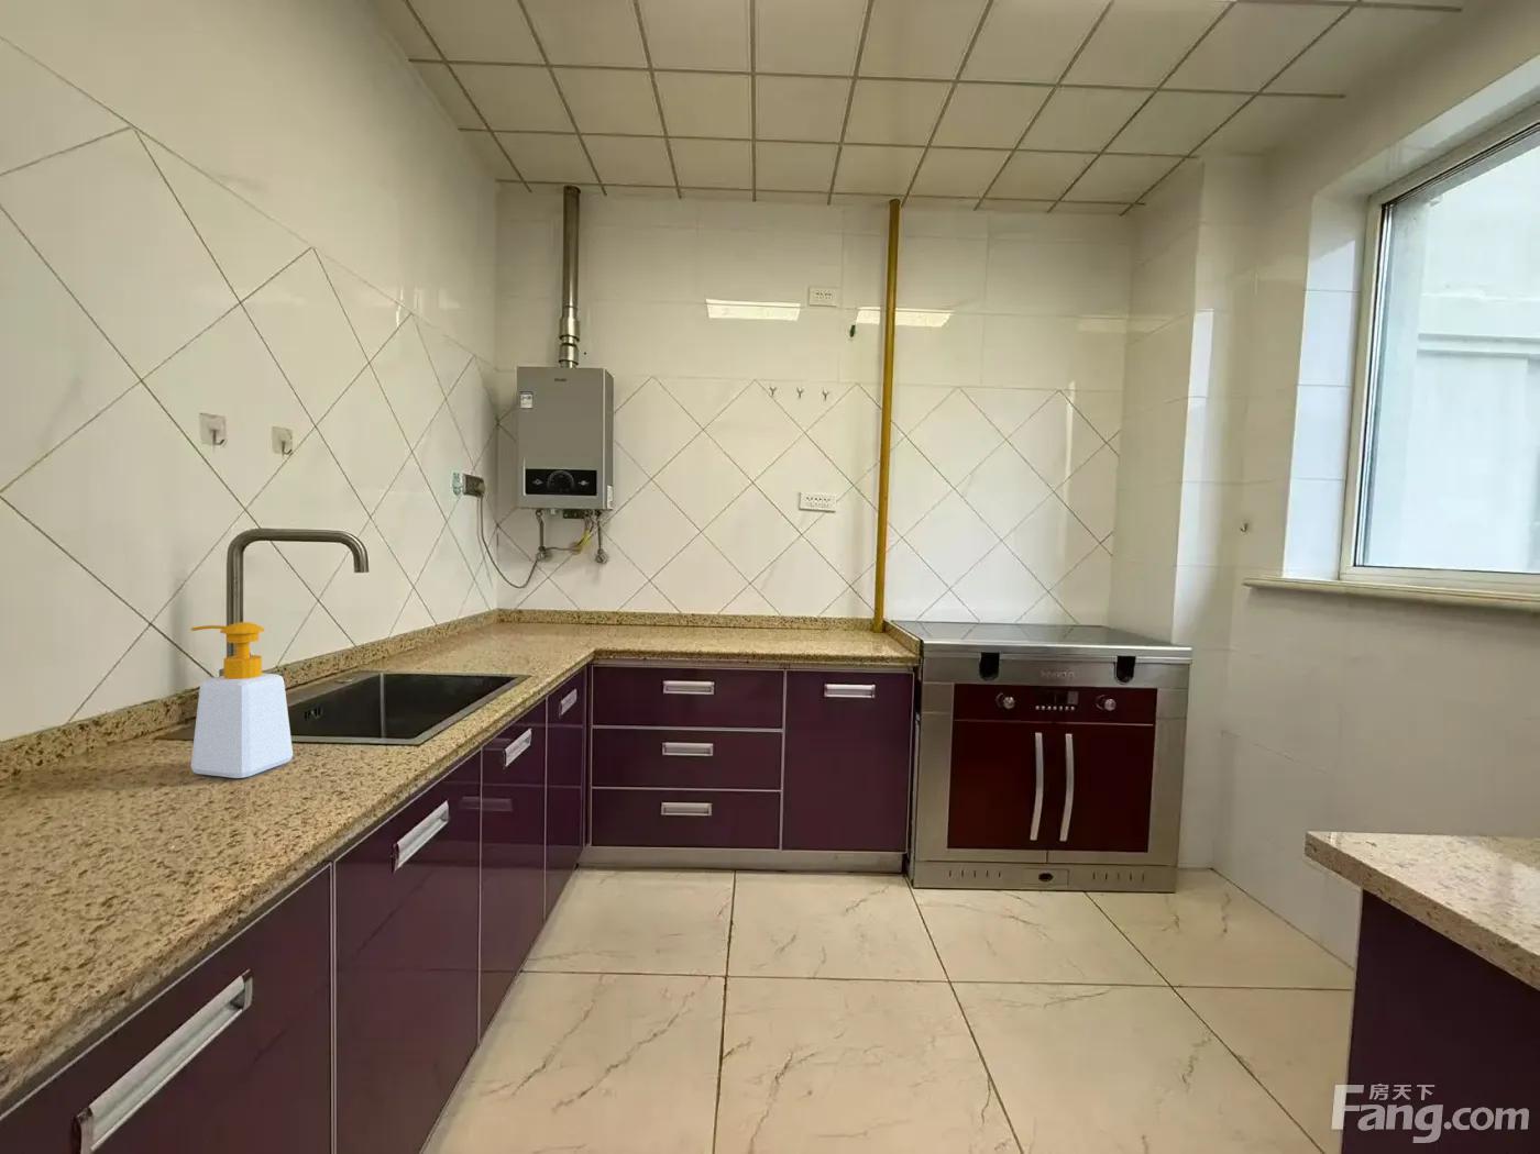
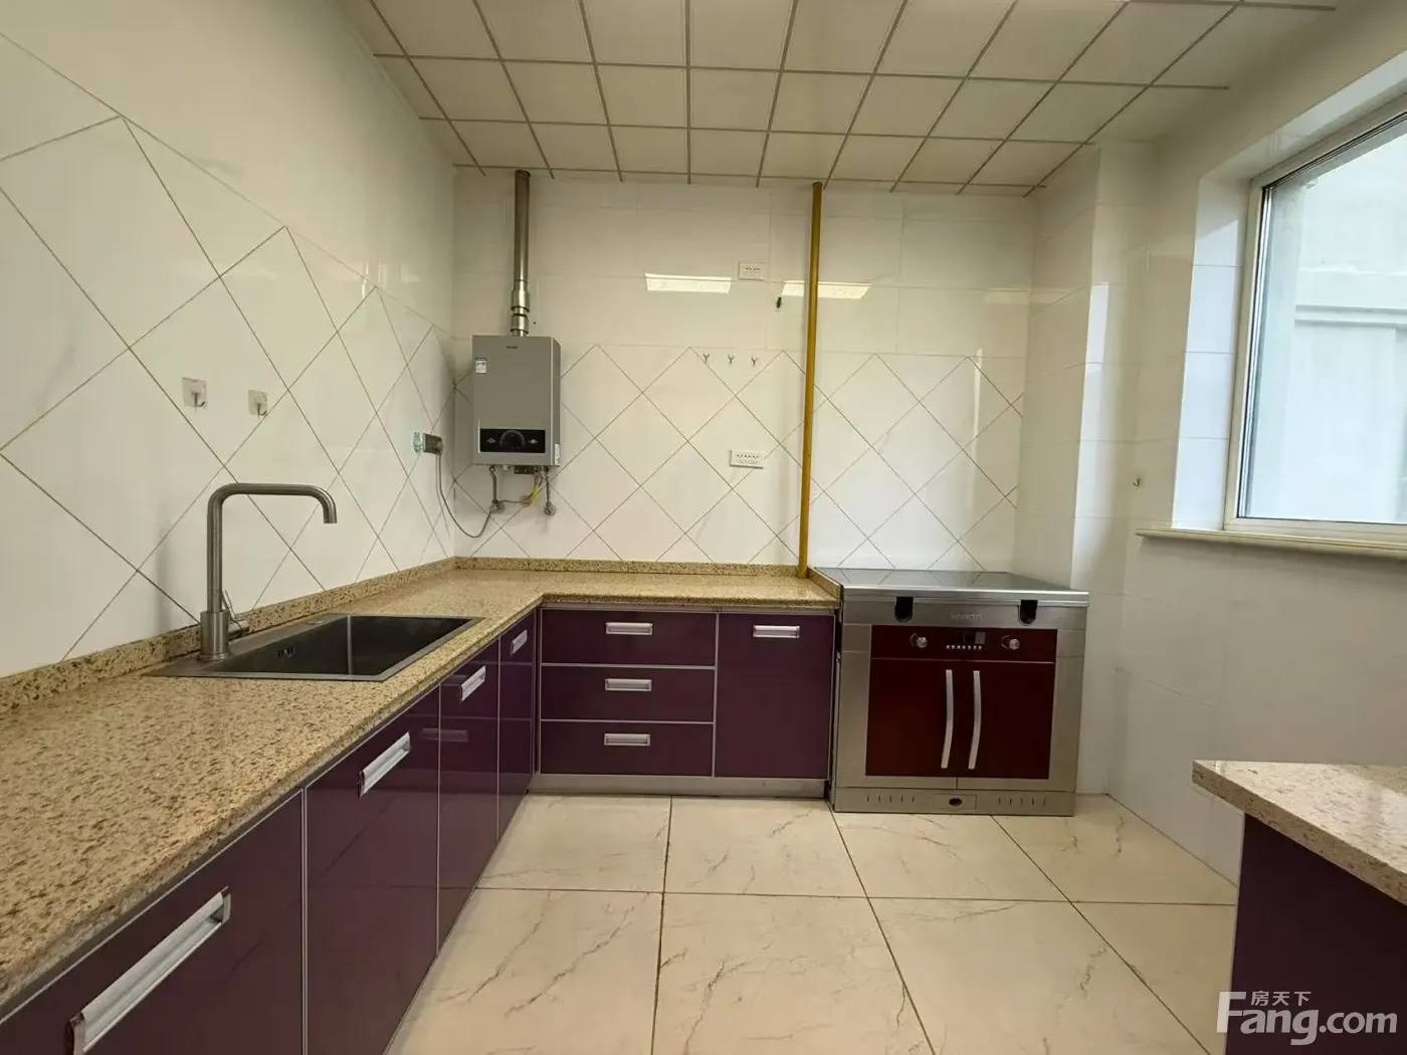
- soap bottle (230, 695)
